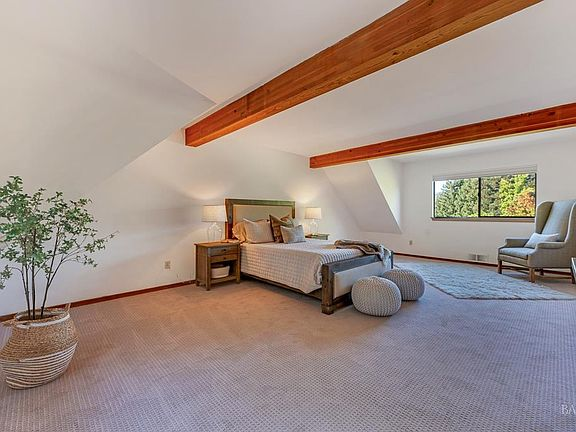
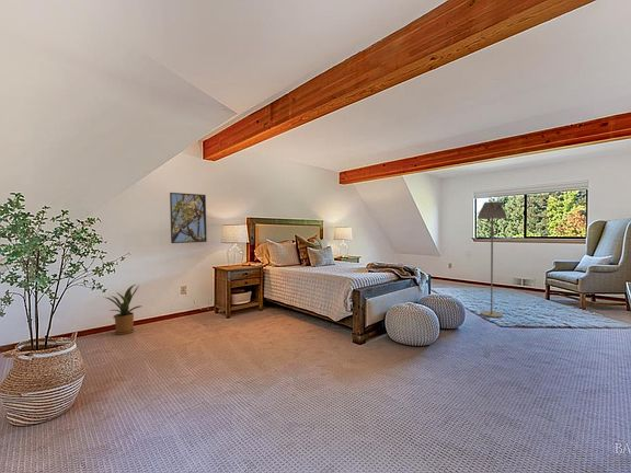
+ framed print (188, 218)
+ house plant (122, 309)
+ floor lamp (491, 258)
